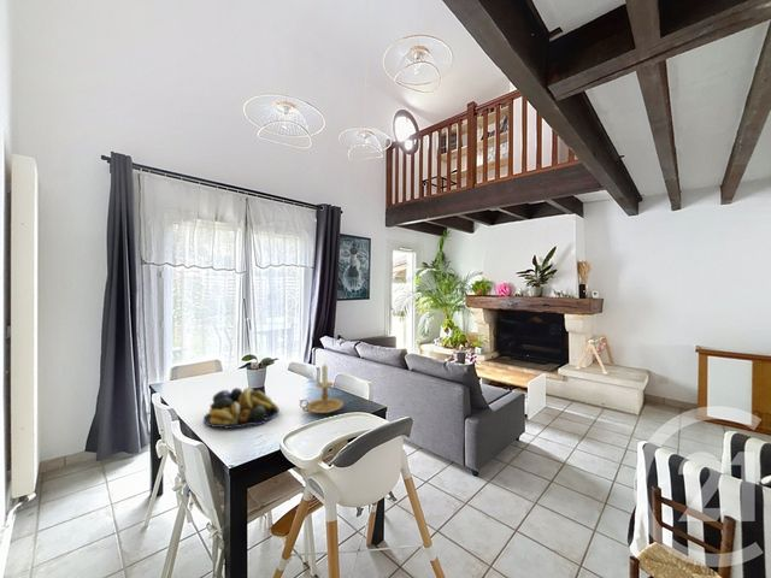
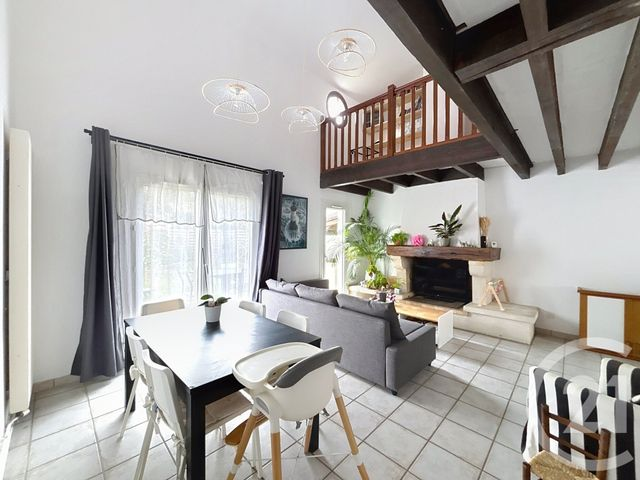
- fruit bowl (242, 402)
- candle holder (324, 387)
